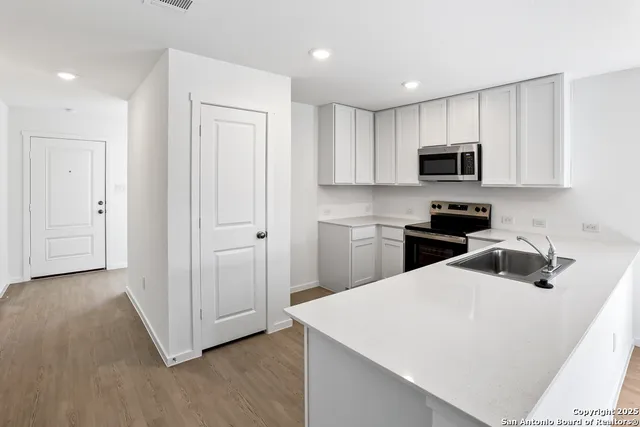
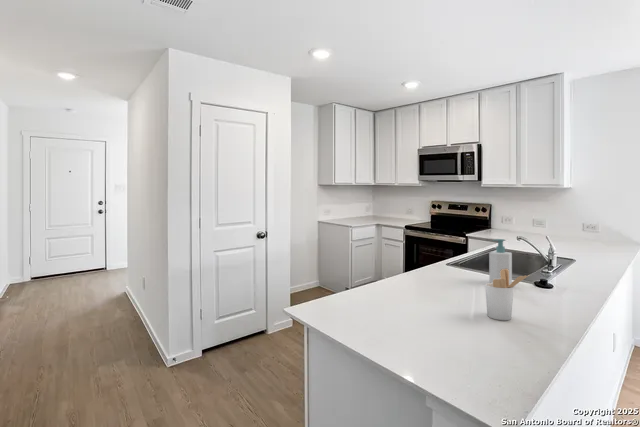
+ utensil holder (506, 294)
+ soap bottle (500, 261)
